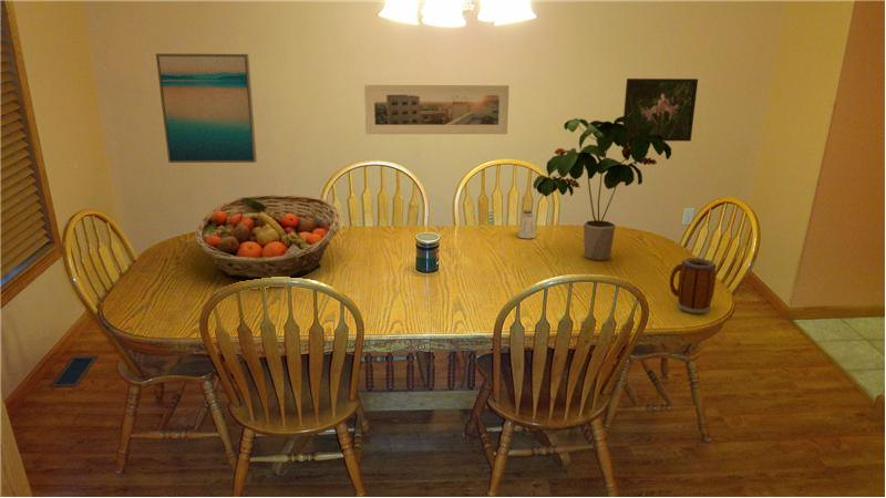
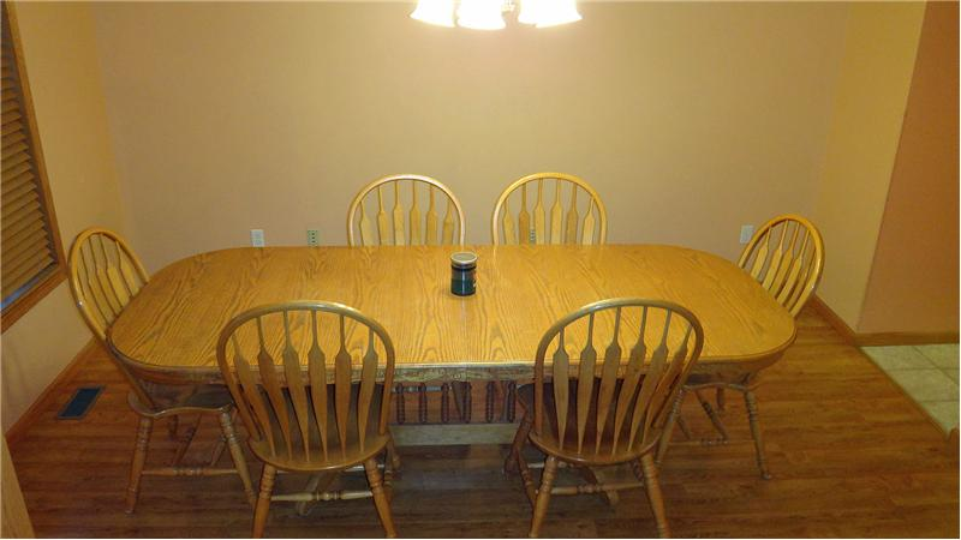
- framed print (436, 110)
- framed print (659, 110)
- saltshaker (527, 224)
- fruit basket (269, 235)
- wall art (207, 108)
- potted plant (599, 187)
- mug (692, 284)
